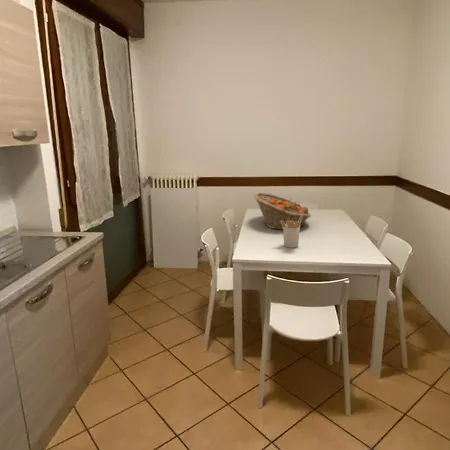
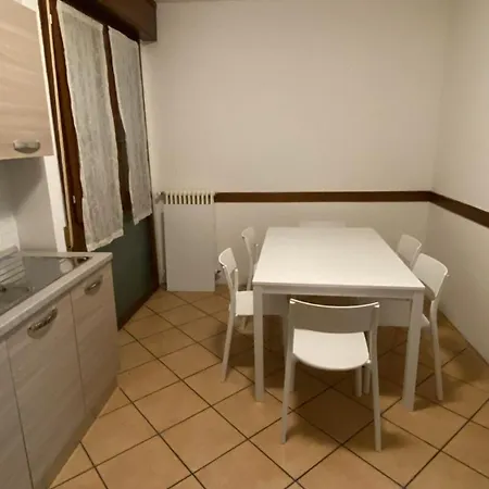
- fruit basket (281, 209)
- utensil holder (291, 232)
